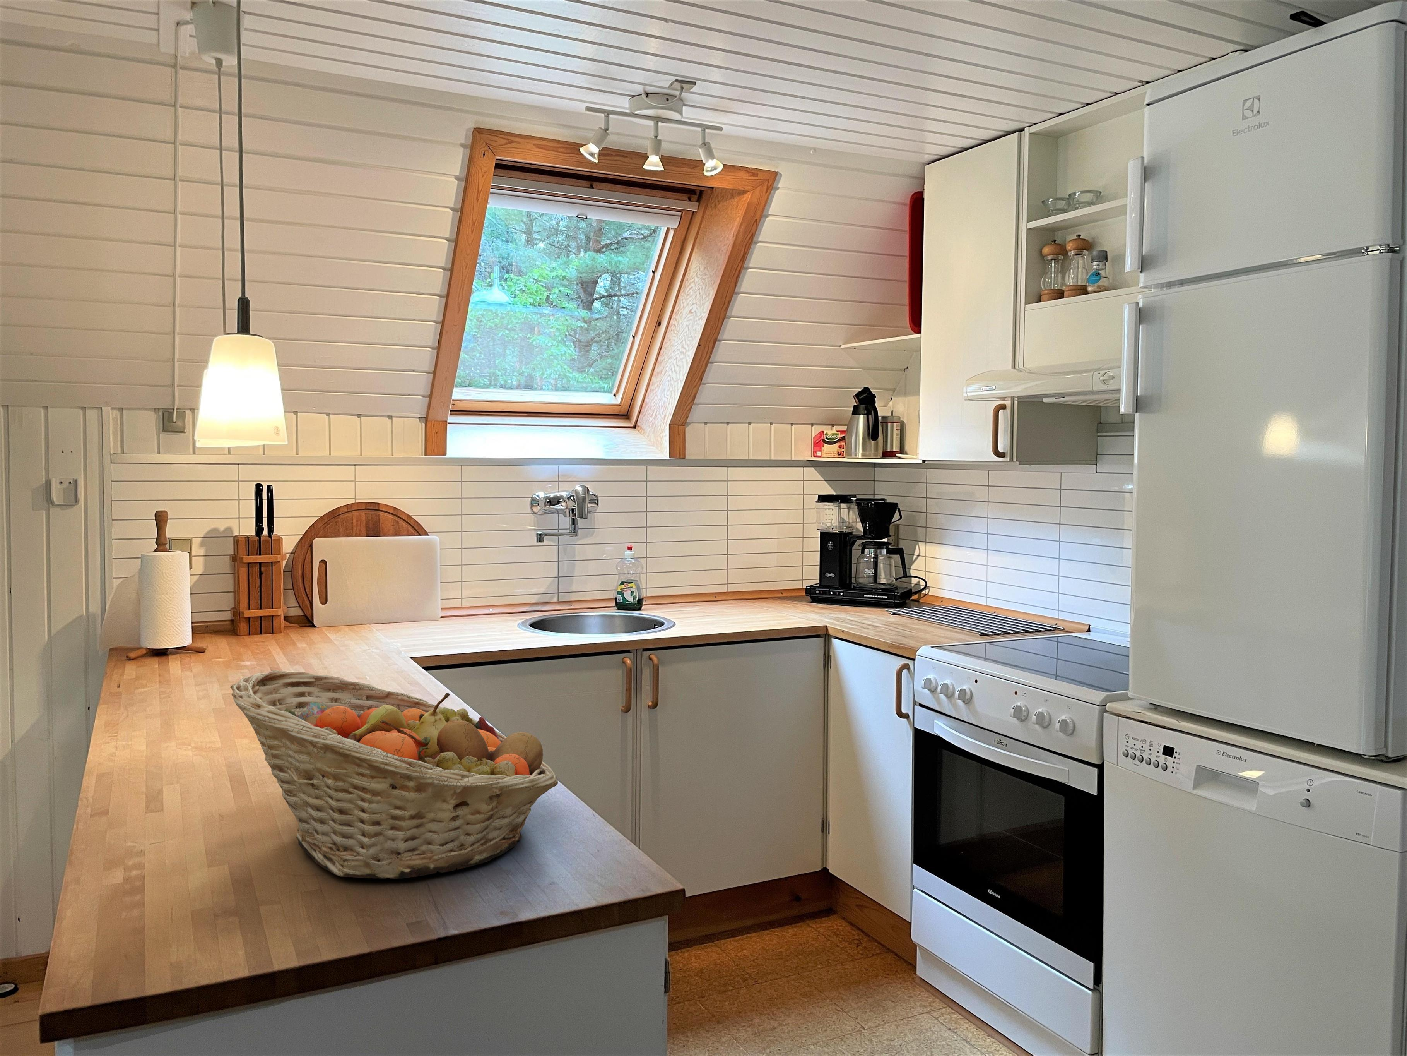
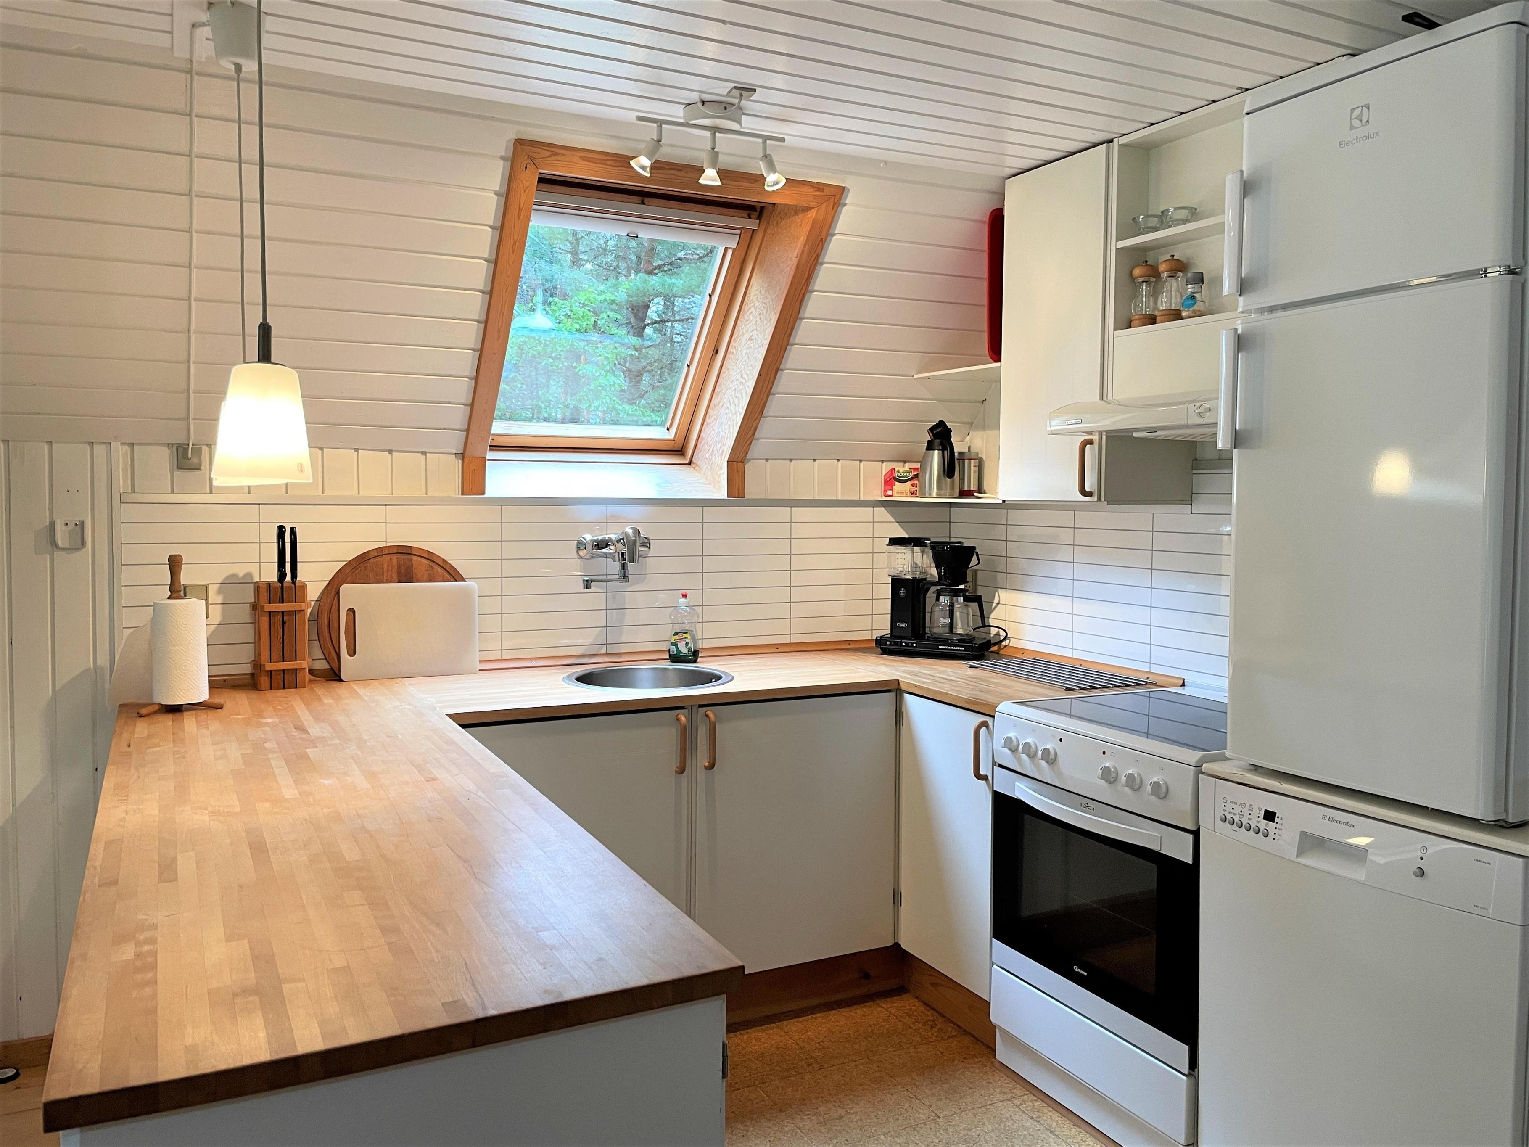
- fruit basket (397, 757)
